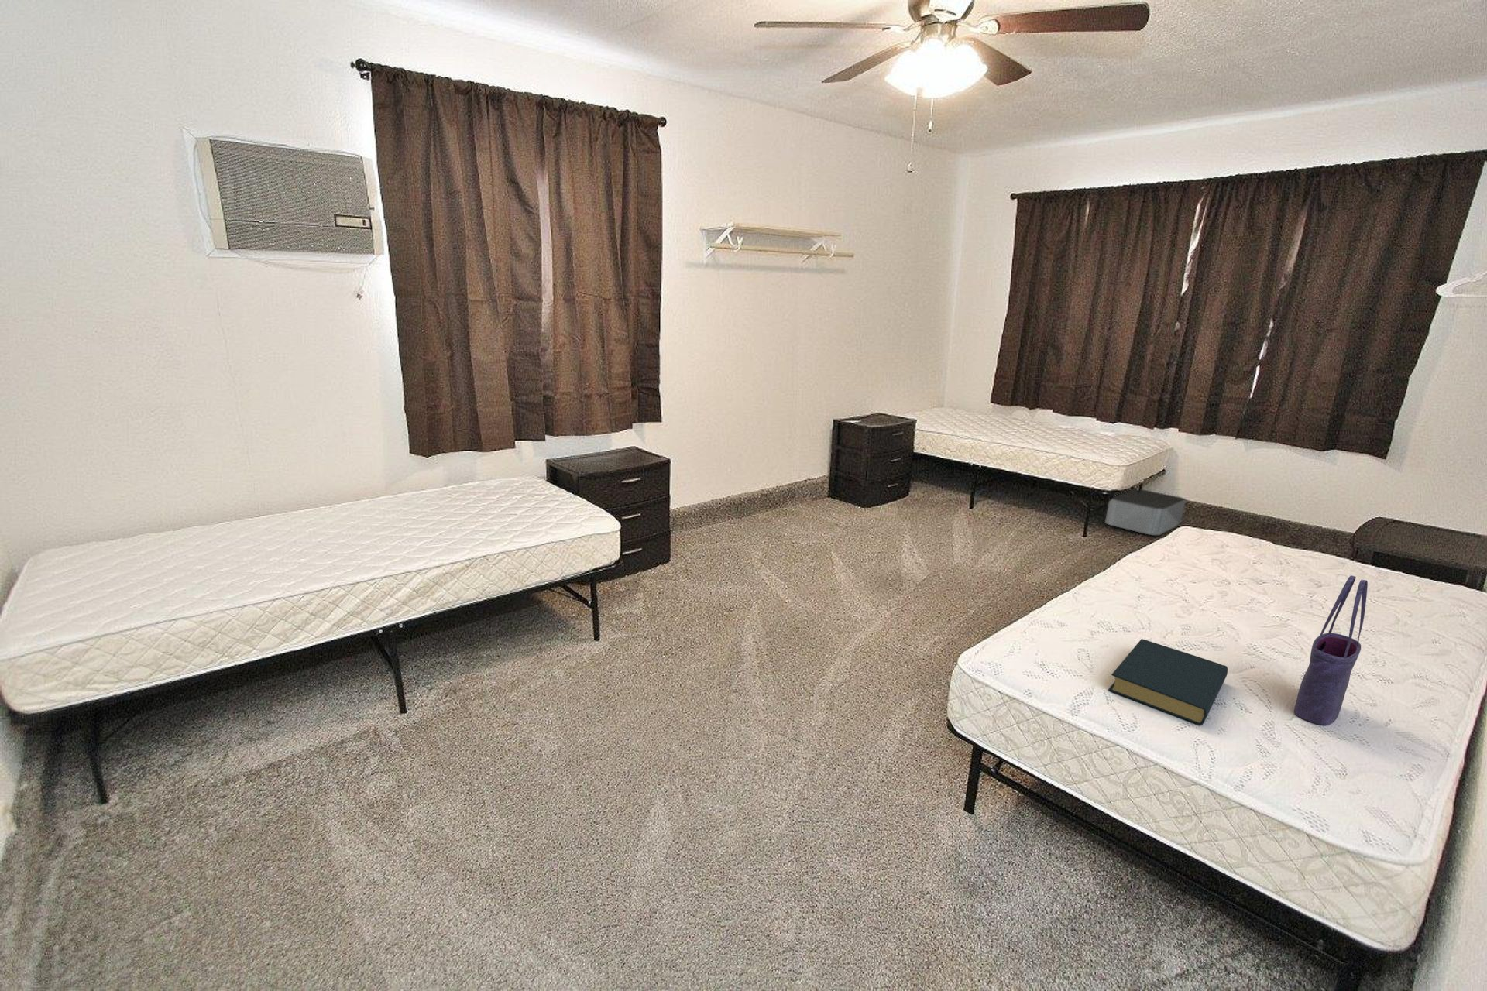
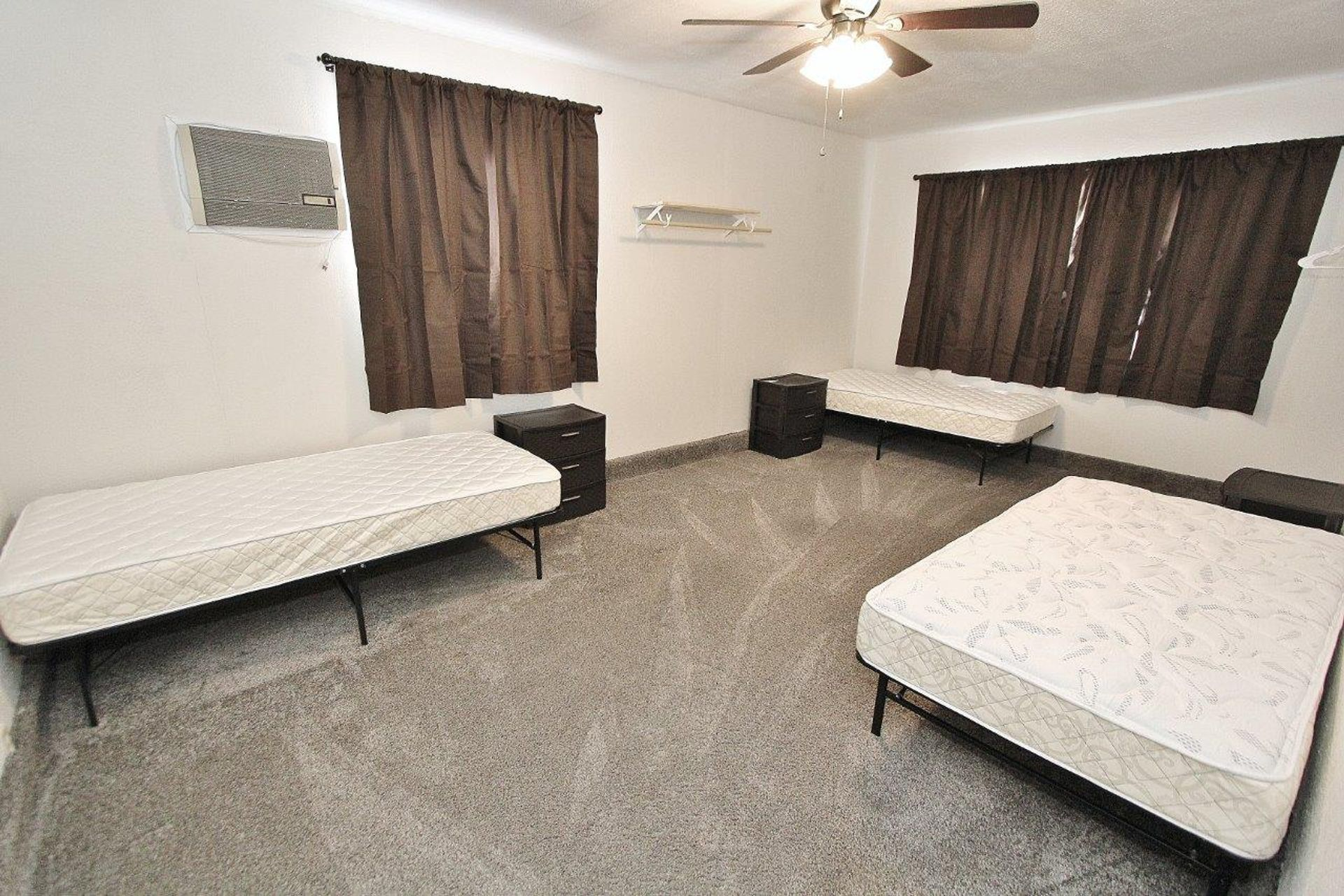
- storage bin (1145, 510)
- tote bag (1337, 646)
- hardback book (1169, 678)
